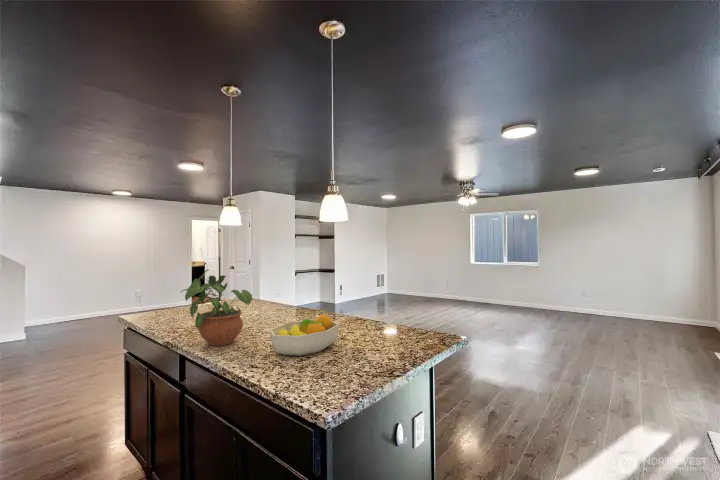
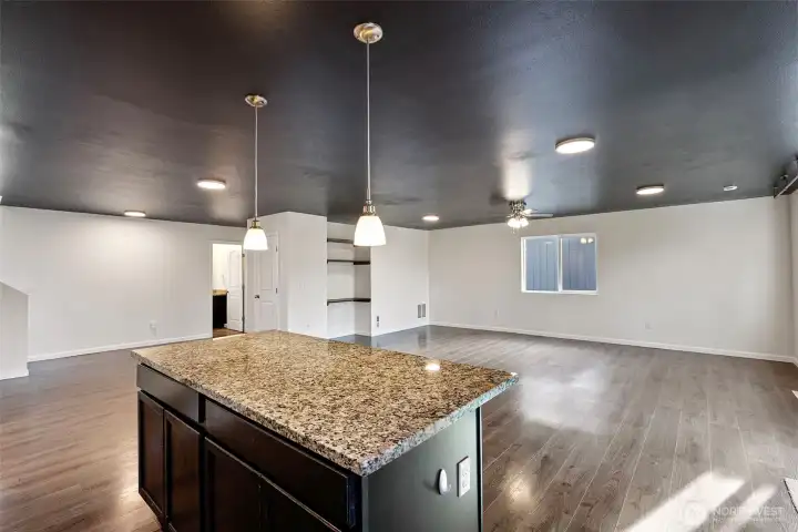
- fruit bowl (305, 332)
- potted plant (214, 305)
